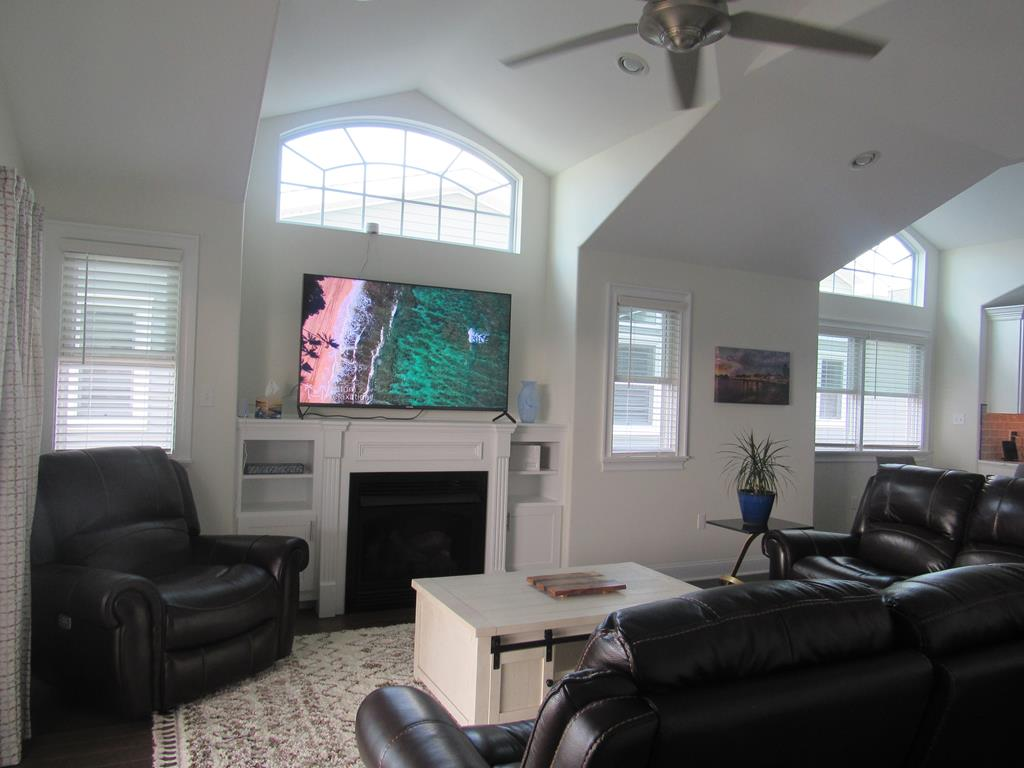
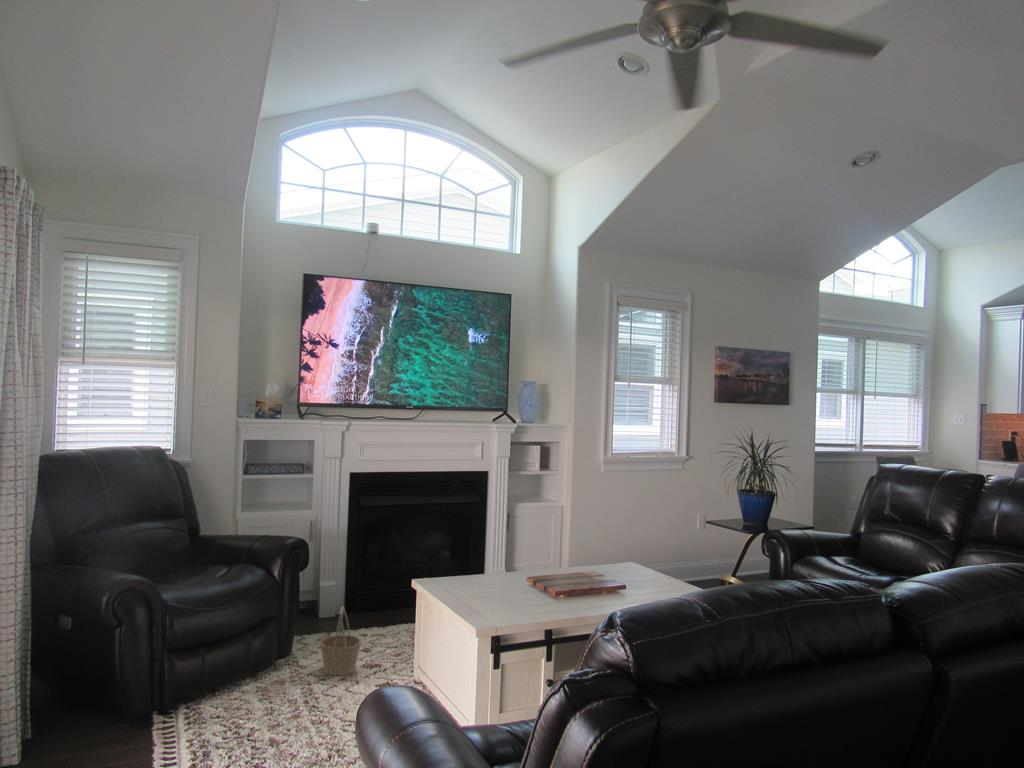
+ basket (340, 638)
